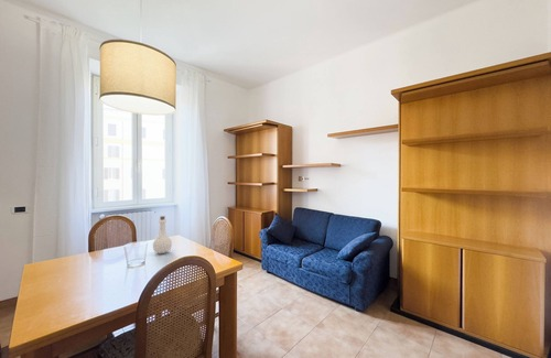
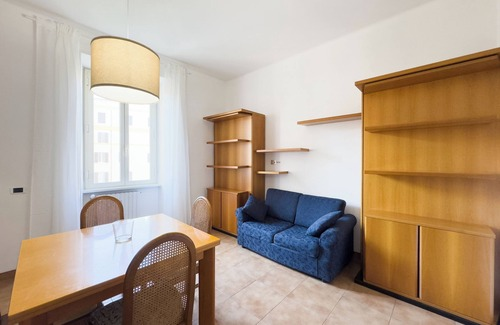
- bottle (162, 234)
